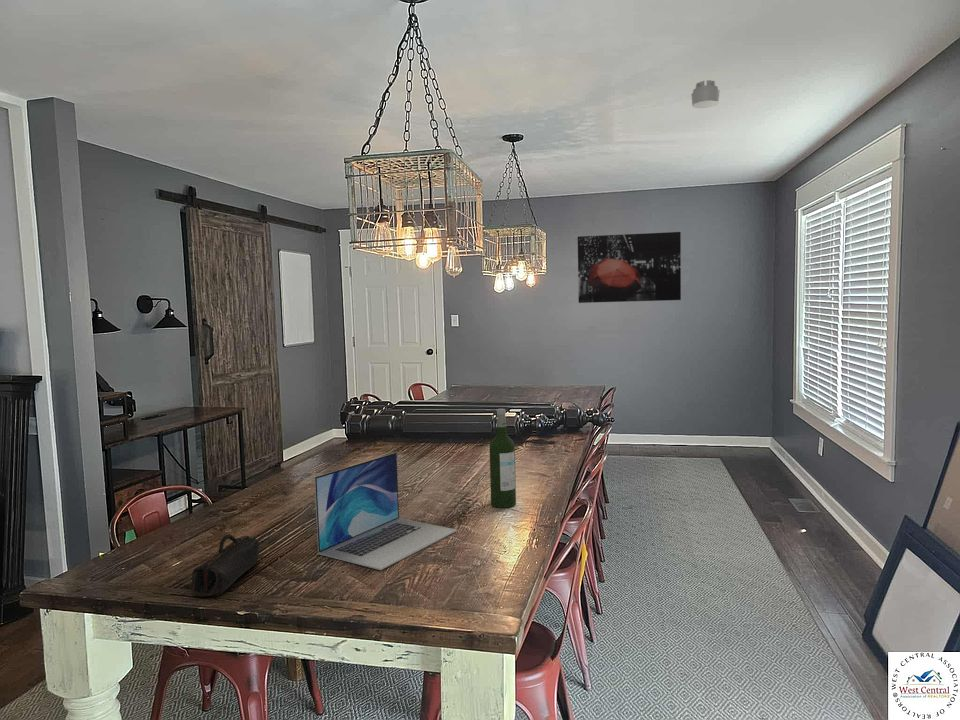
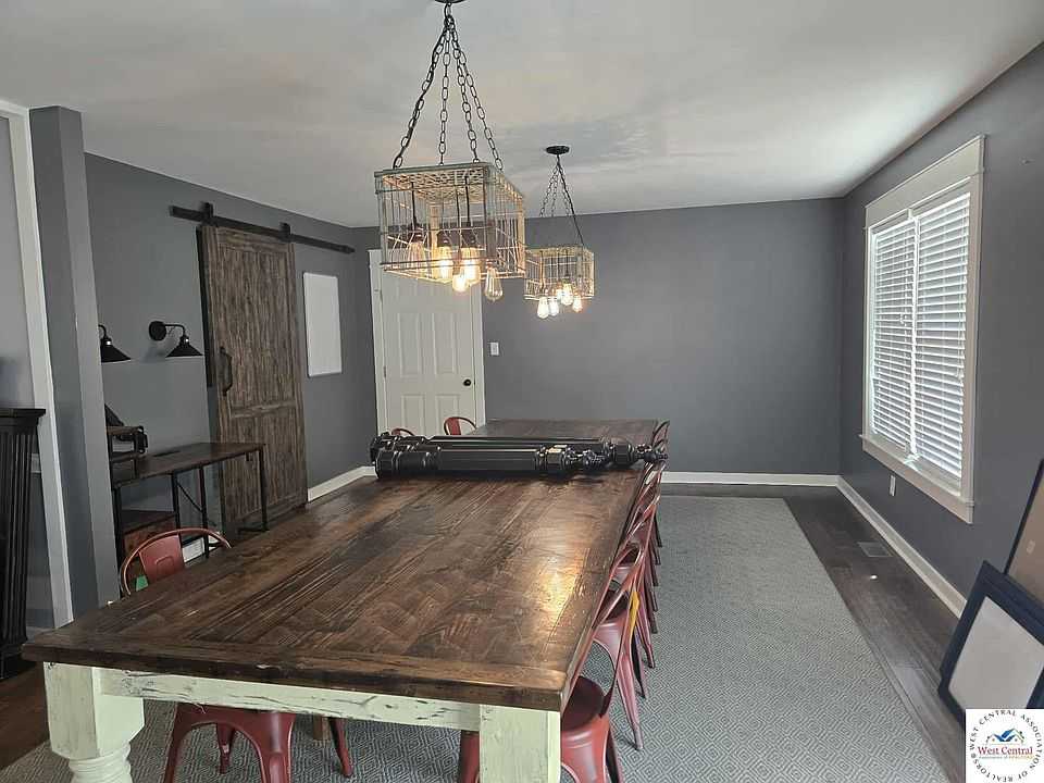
- laptop (389, 505)
- wine bottle (502, 457)
- pencil case (227, 557)
- wall art (628, 268)
- smoke detector (705, 93)
